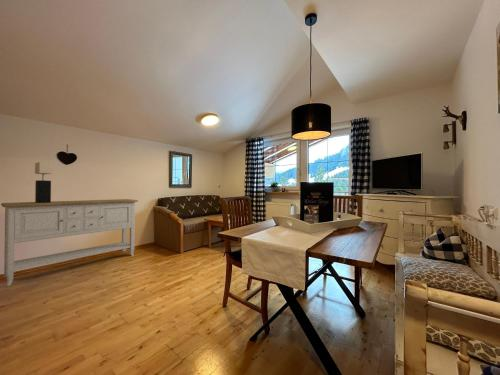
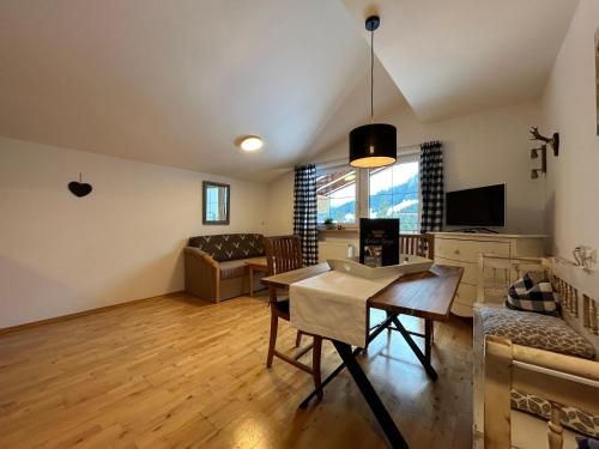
- sideboard (79, 233)
- table lamp (43, 182)
